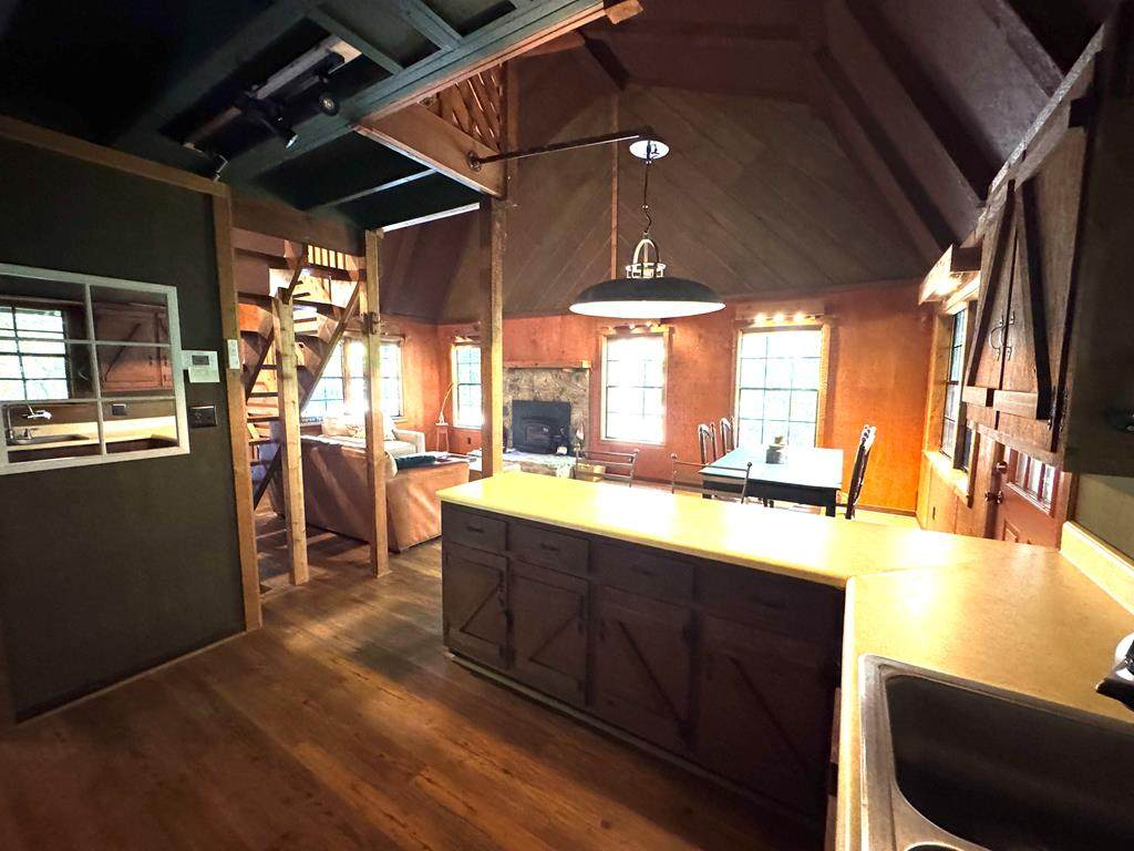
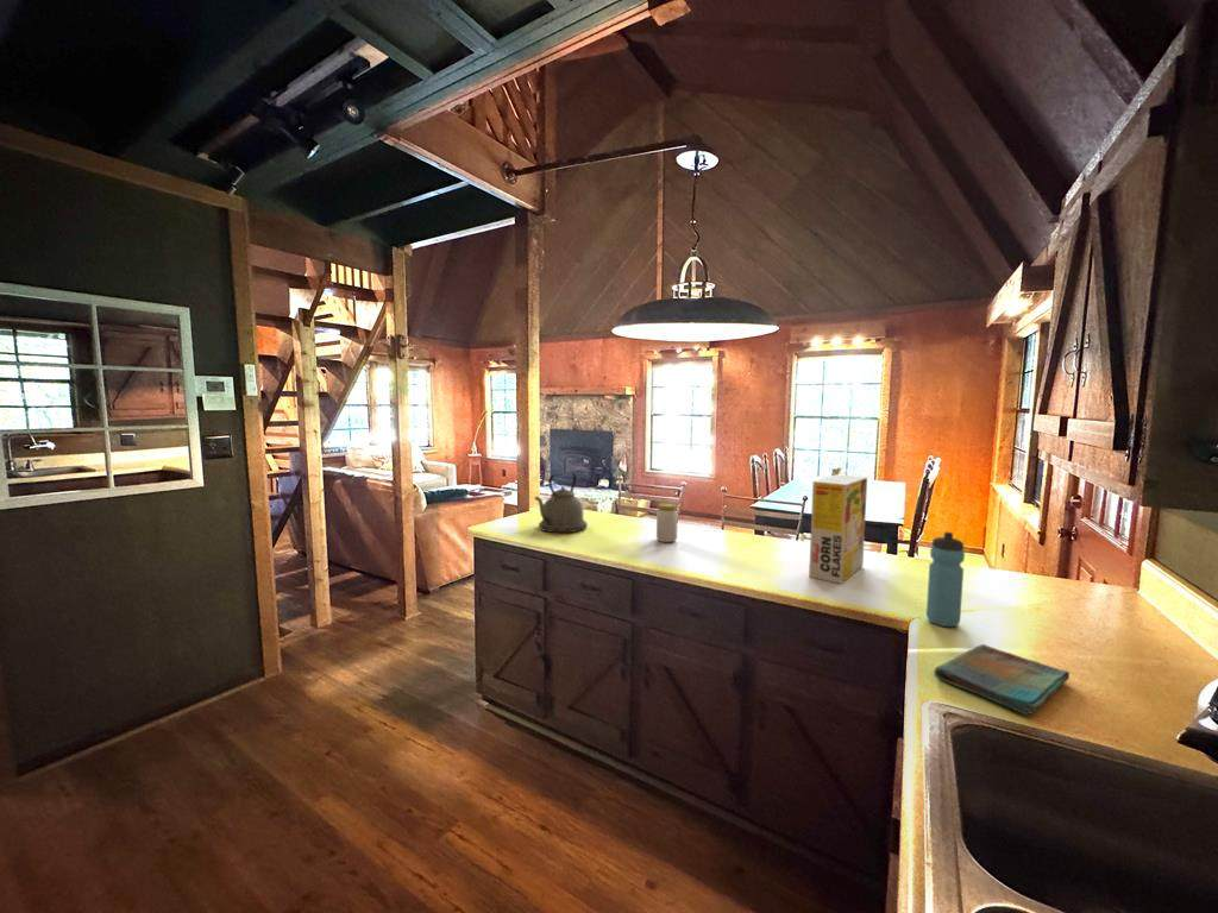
+ dish towel (1000, 673)
+ cereal box (839, 525)
+ water bottle (944, 577)
+ kettle (561, 500)
+ jar (666, 522)
